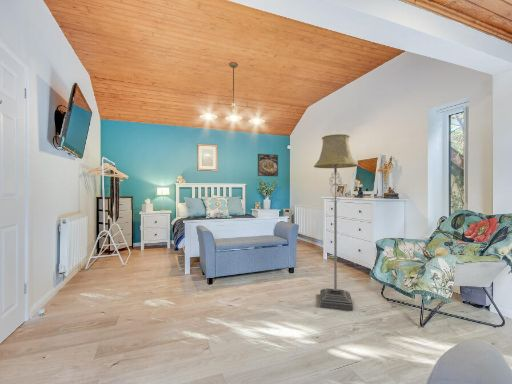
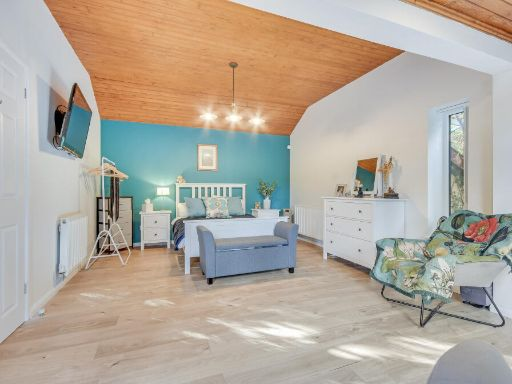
- floor lamp (335, 219)
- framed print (267, 165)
